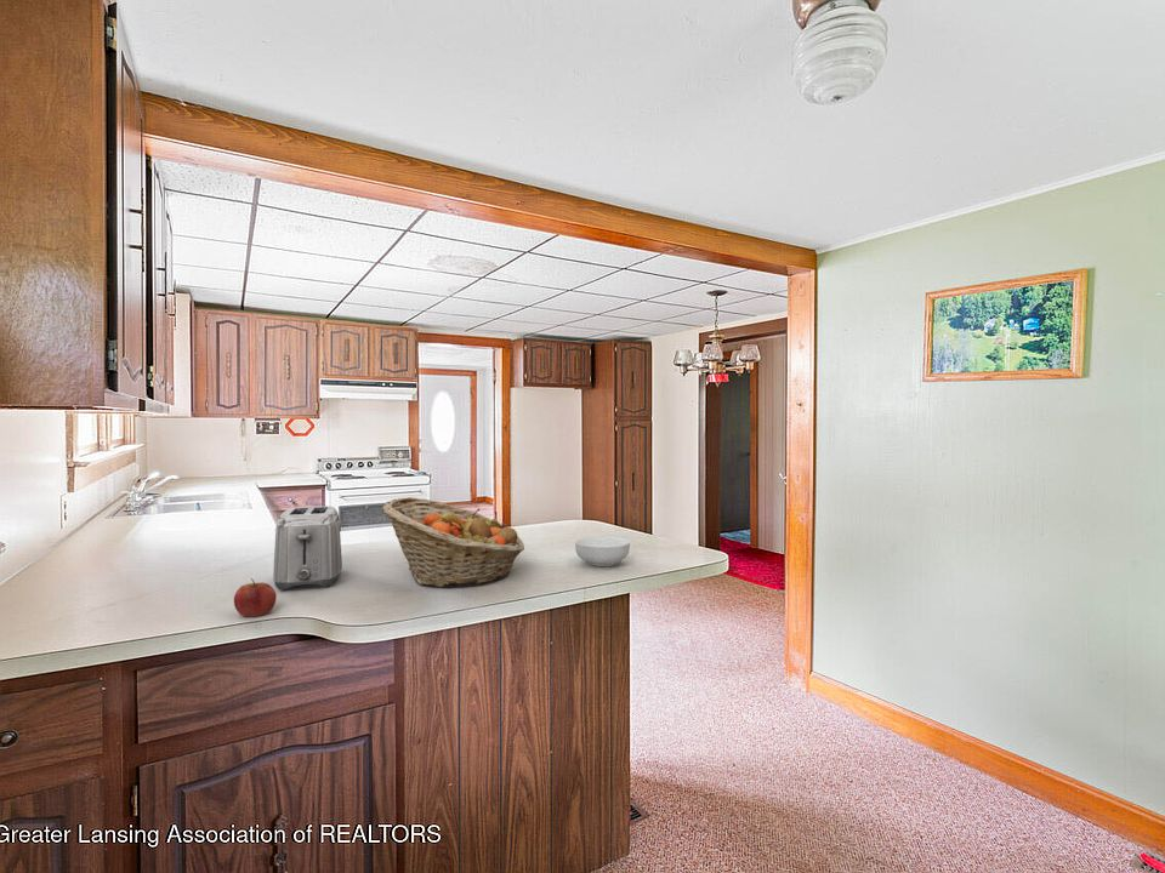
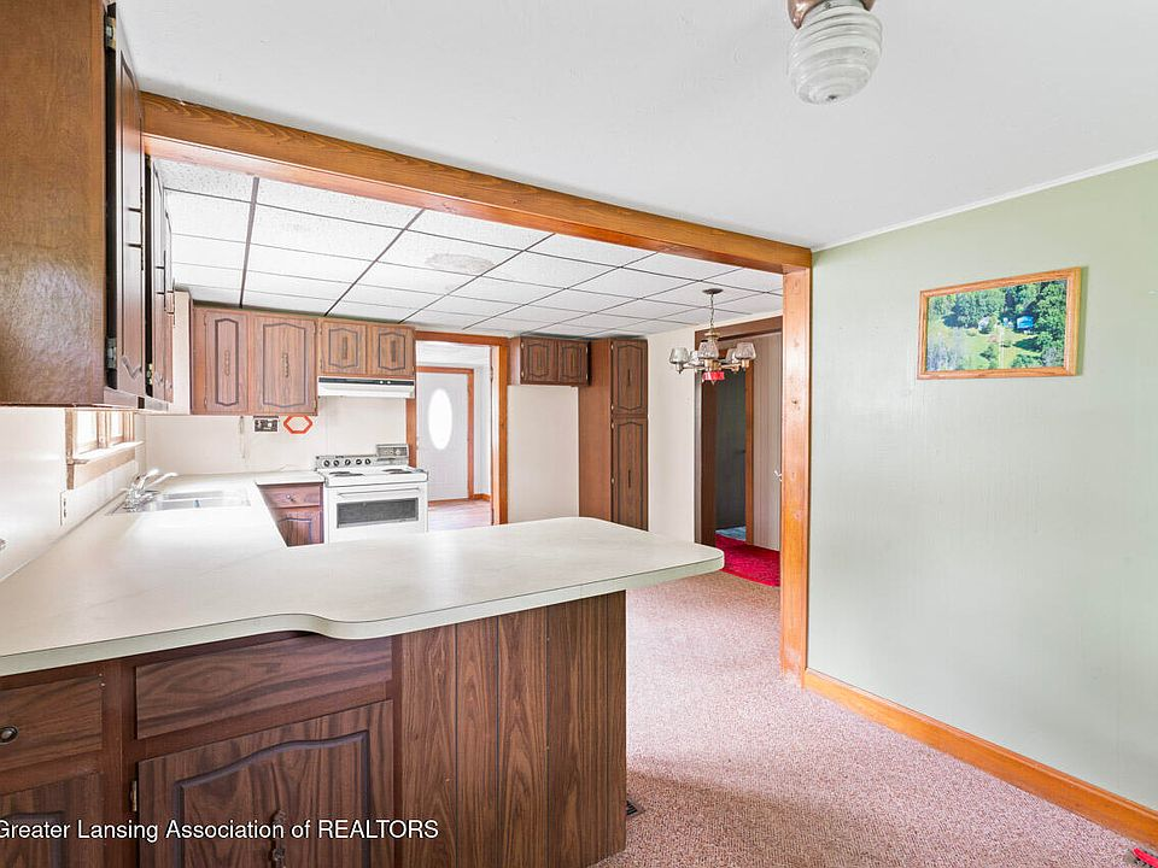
- apple (255, 595)
- fruit basket (455, 536)
- cereal bowl (602, 552)
- toaster (309, 543)
